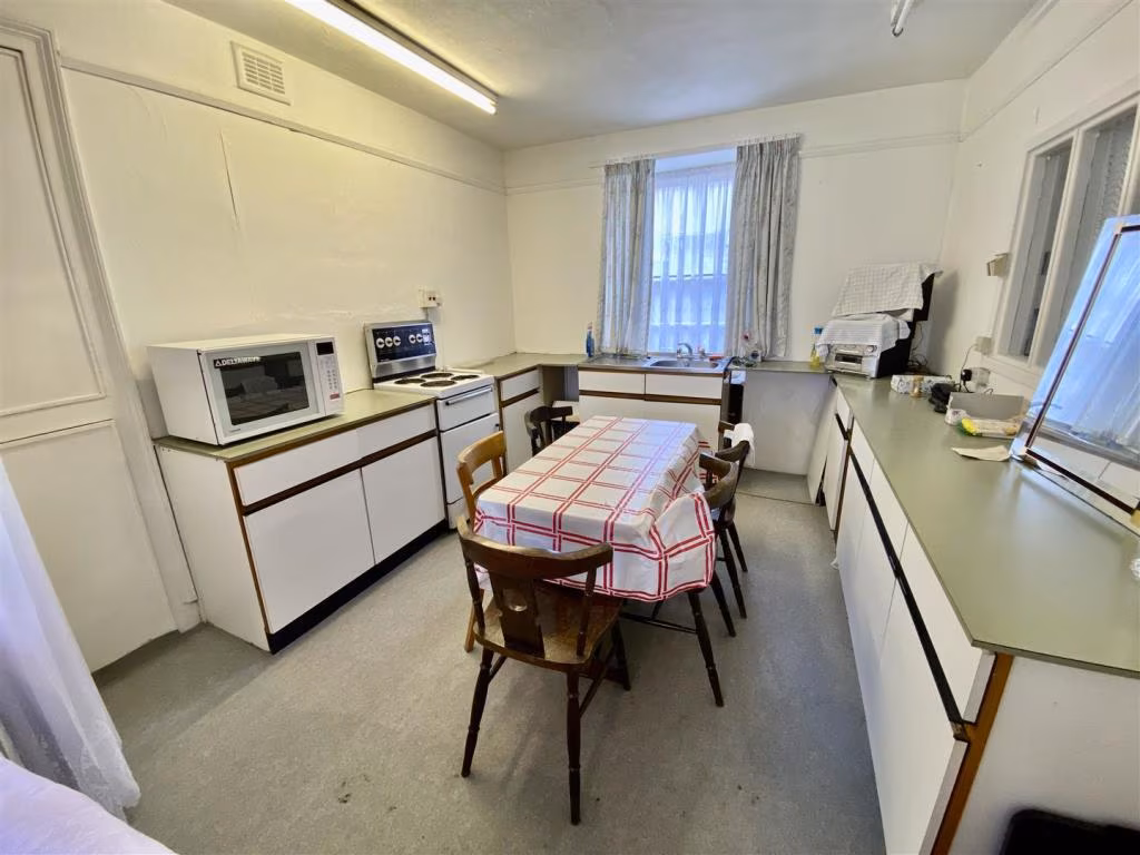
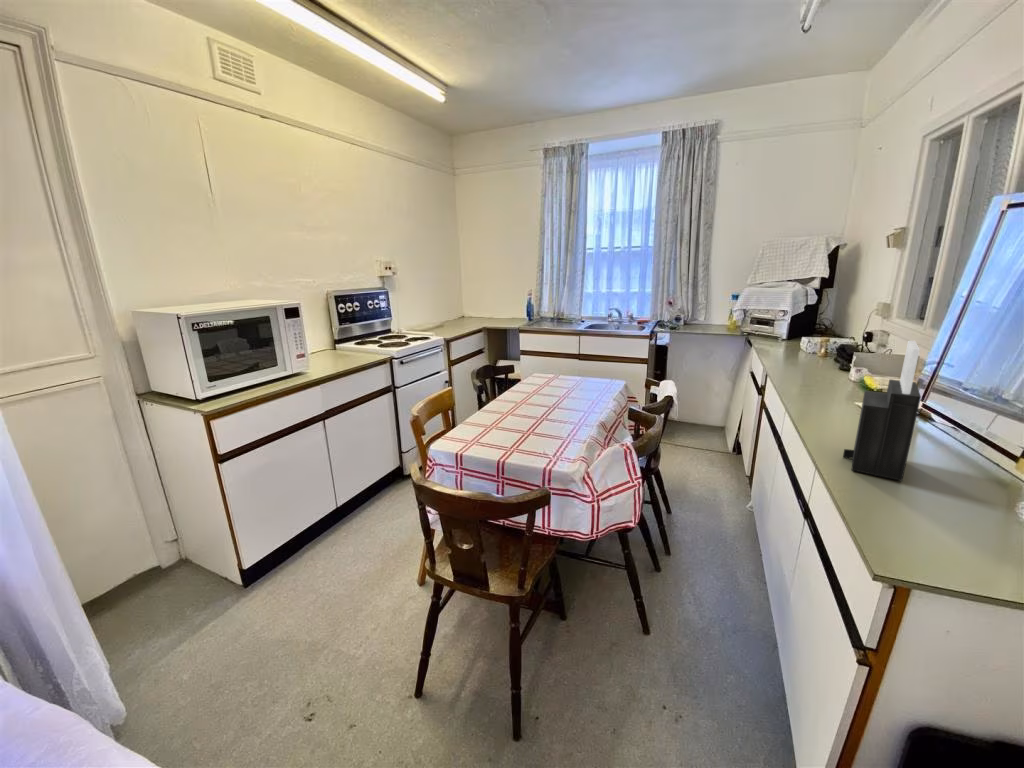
+ knife block (882, 405)
